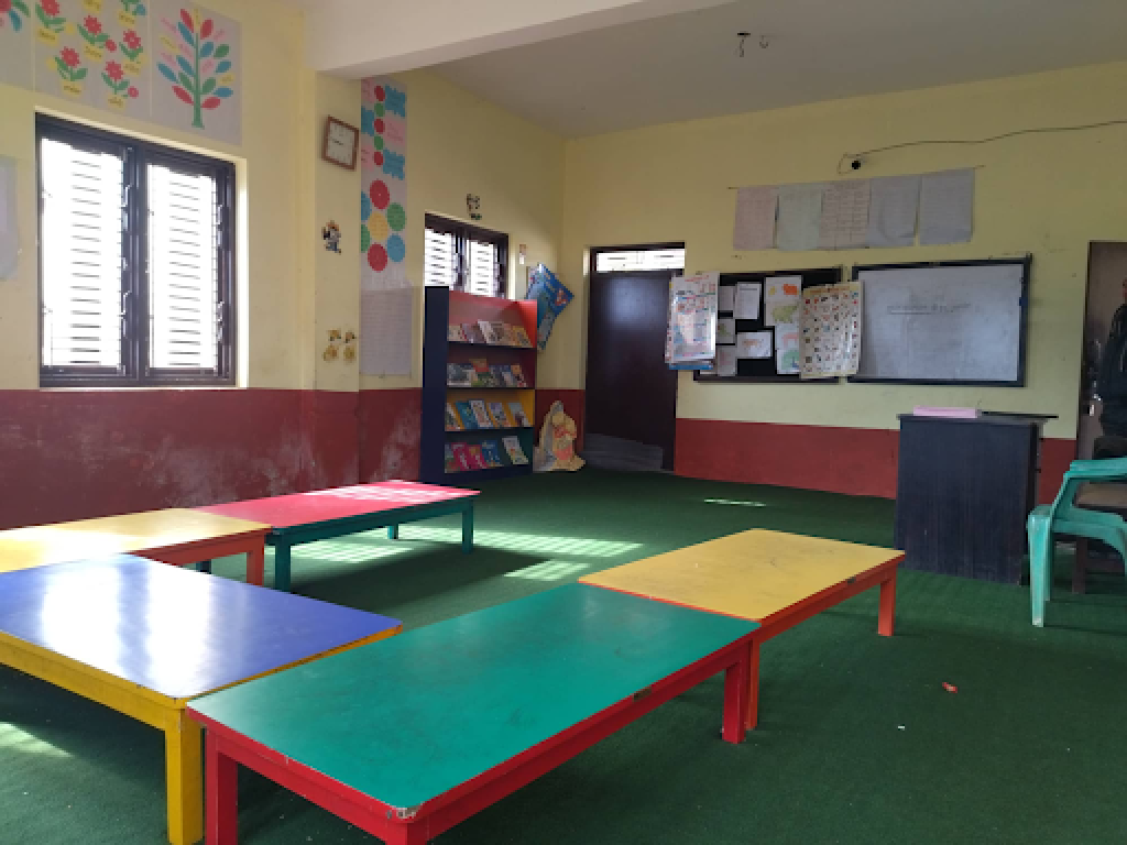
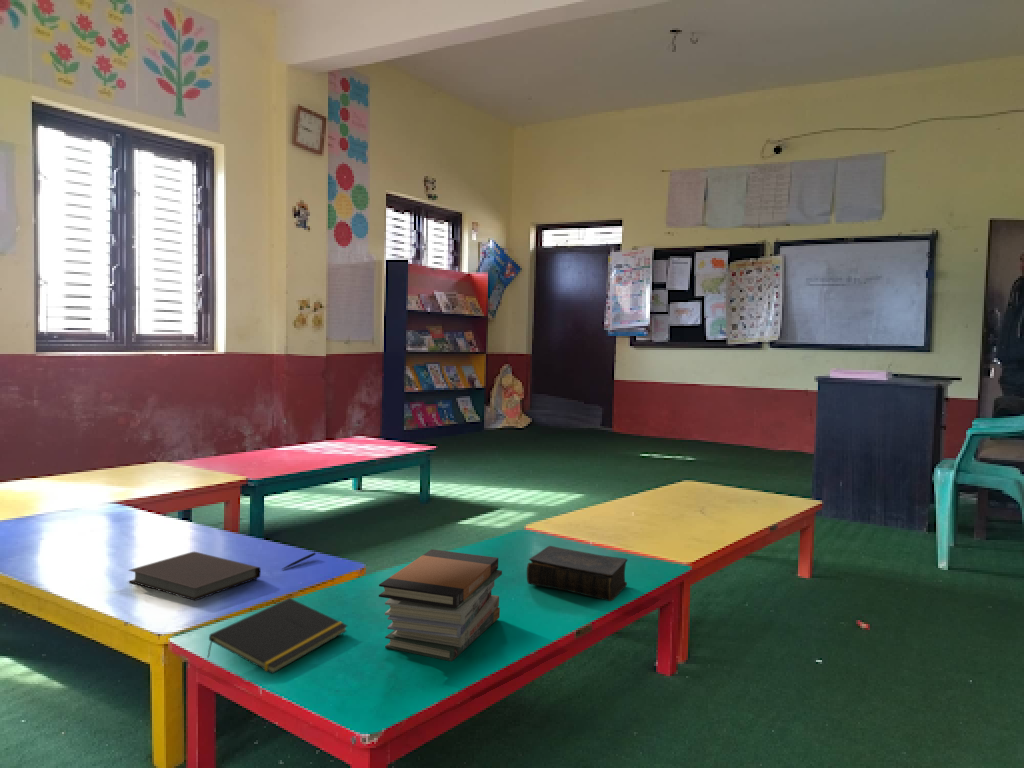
+ notepad (281, 632)
+ pen (298, 560)
+ notebook (195, 573)
+ book (577, 571)
+ book stack (443, 601)
